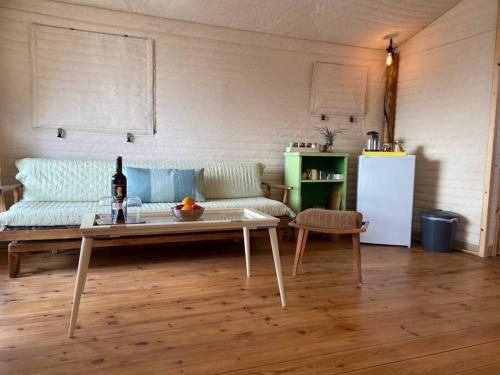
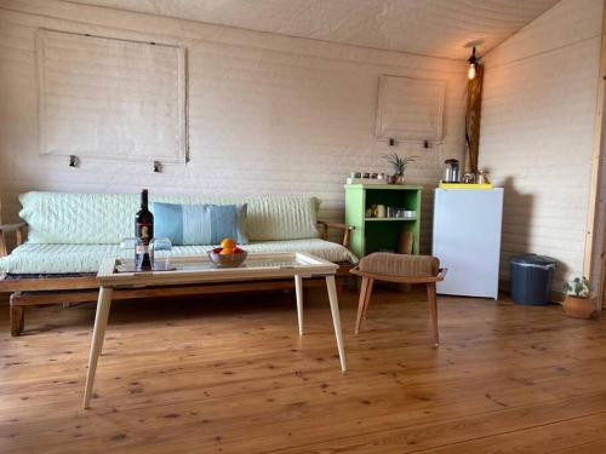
+ potted plant (581, 297)
